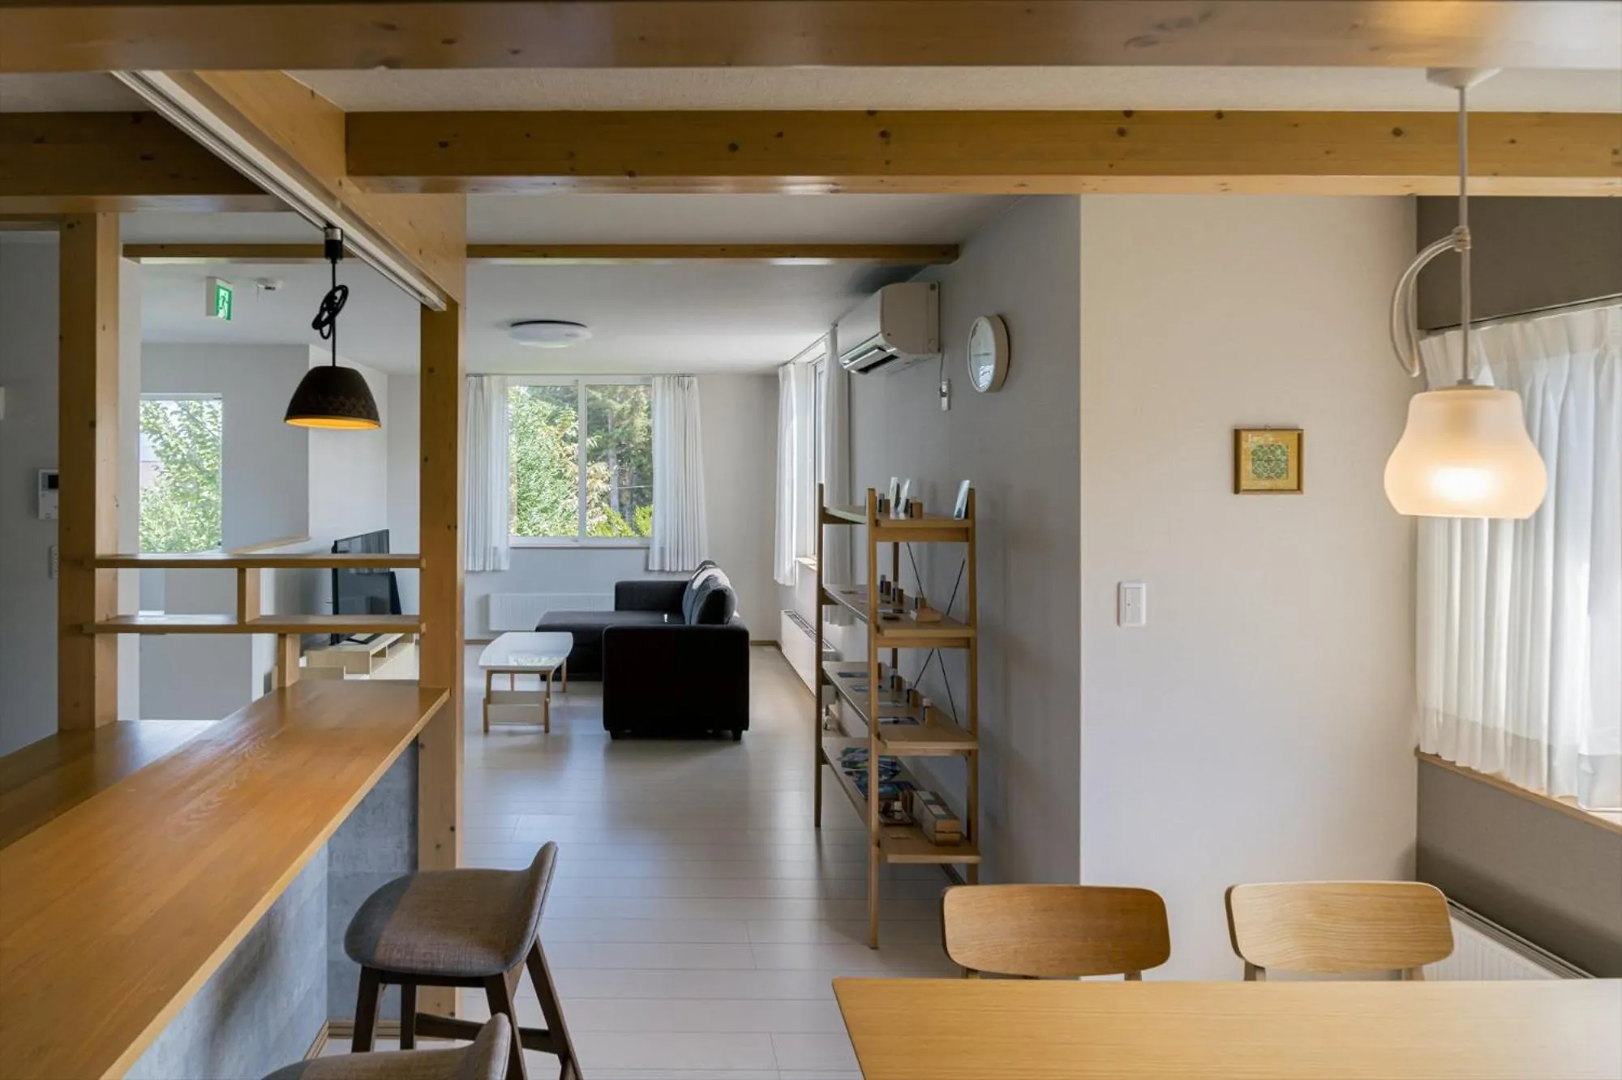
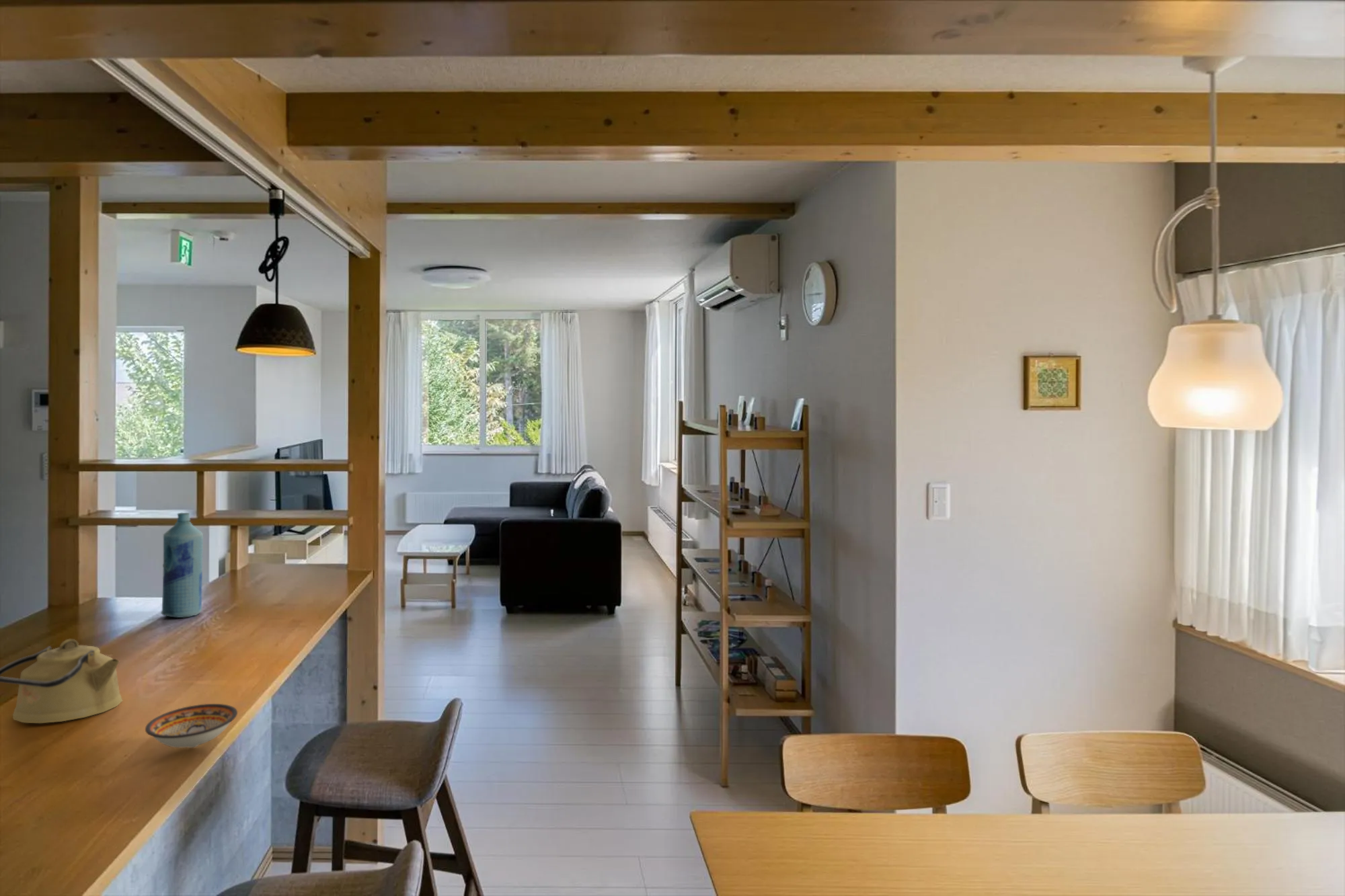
+ kettle (75, 675)
+ bowl (192, 732)
+ bottle (182, 564)
